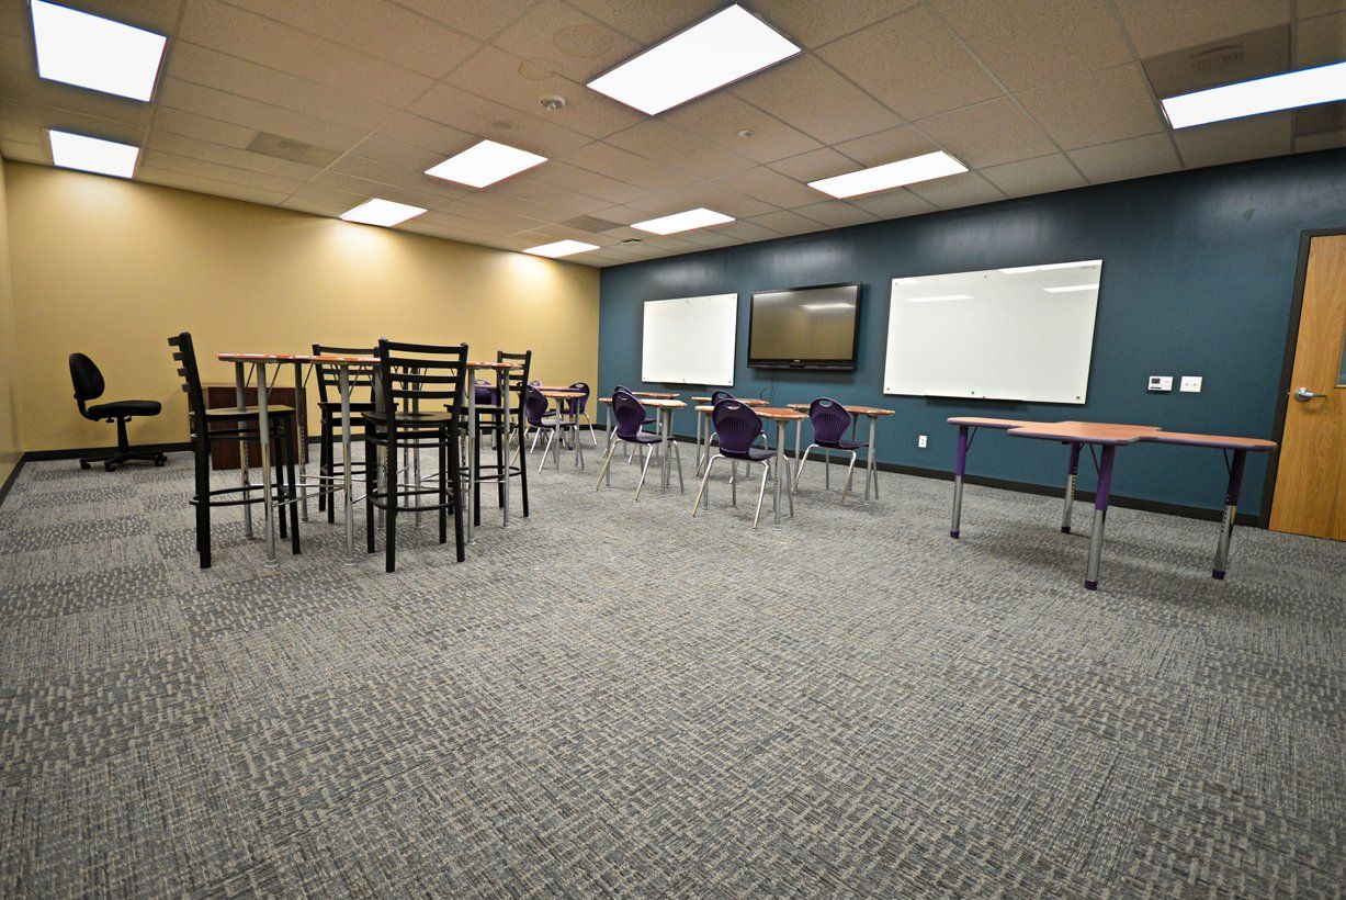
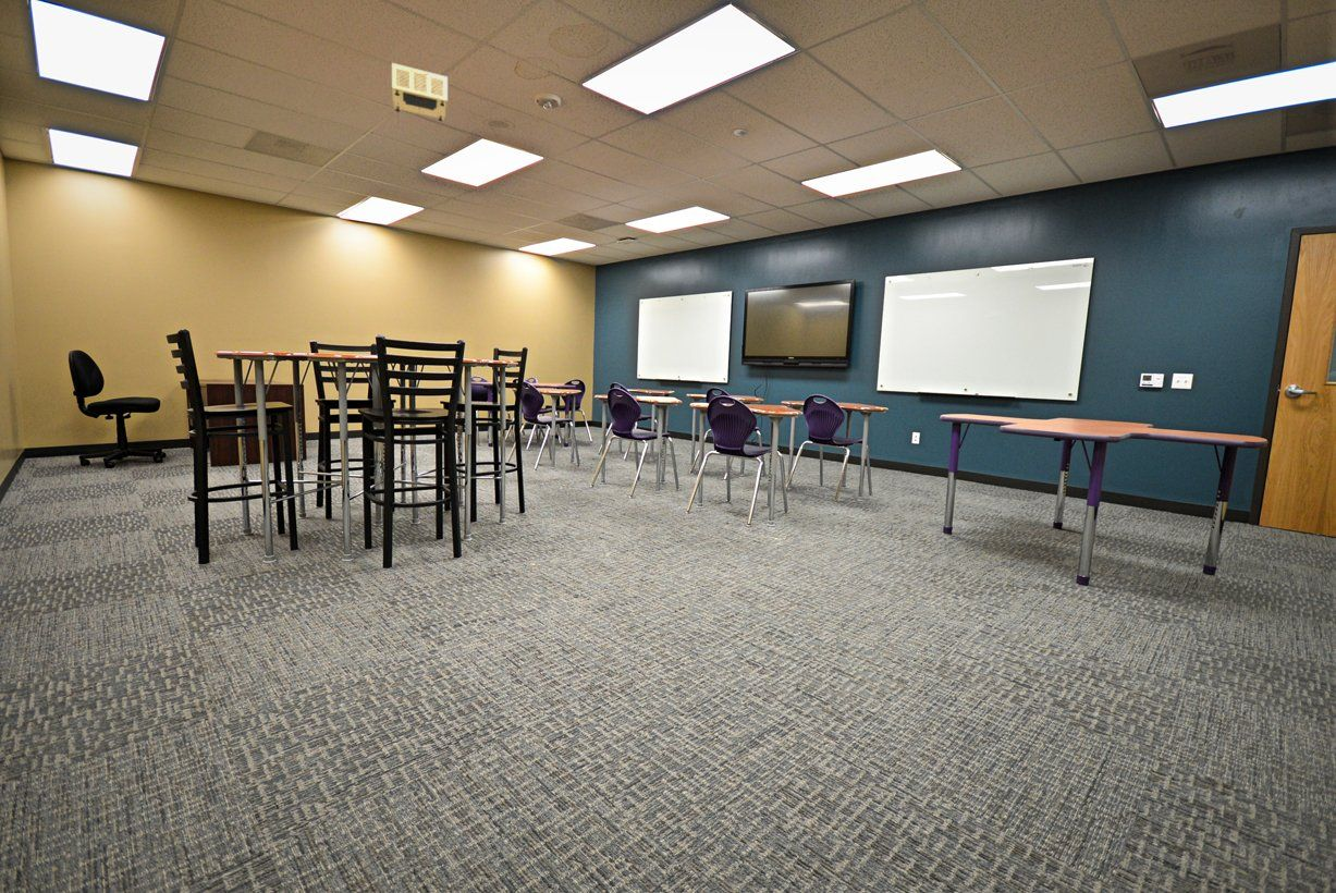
+ projector (419, 96)
